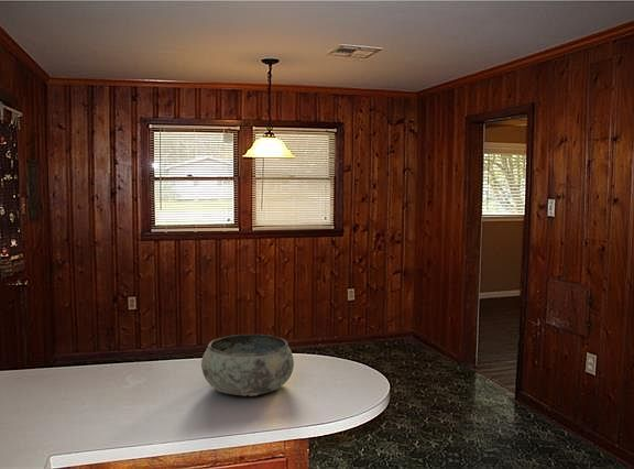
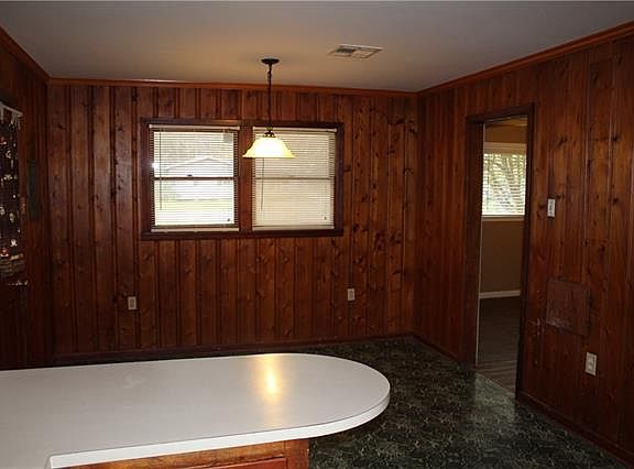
- bowl (248, 364)
